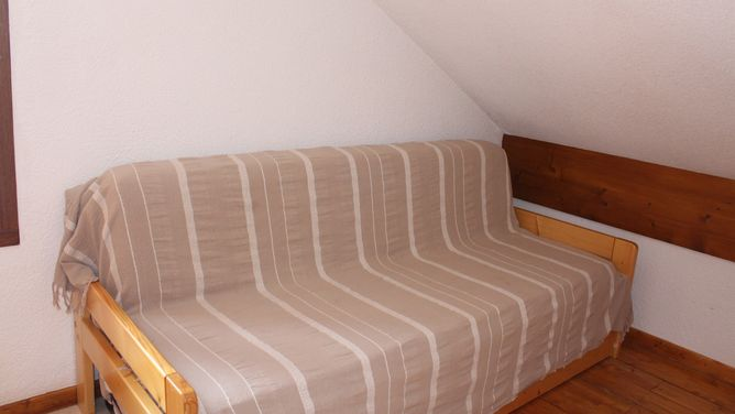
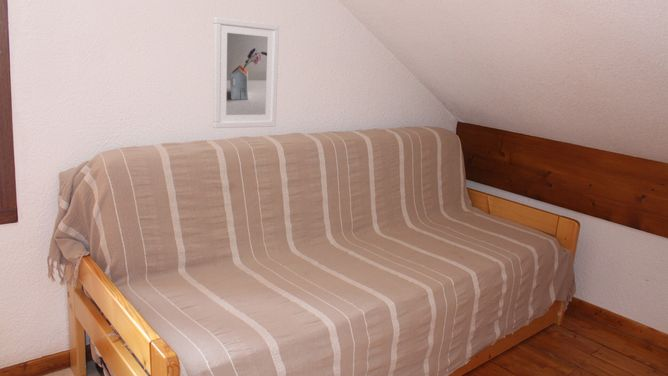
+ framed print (246, 75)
